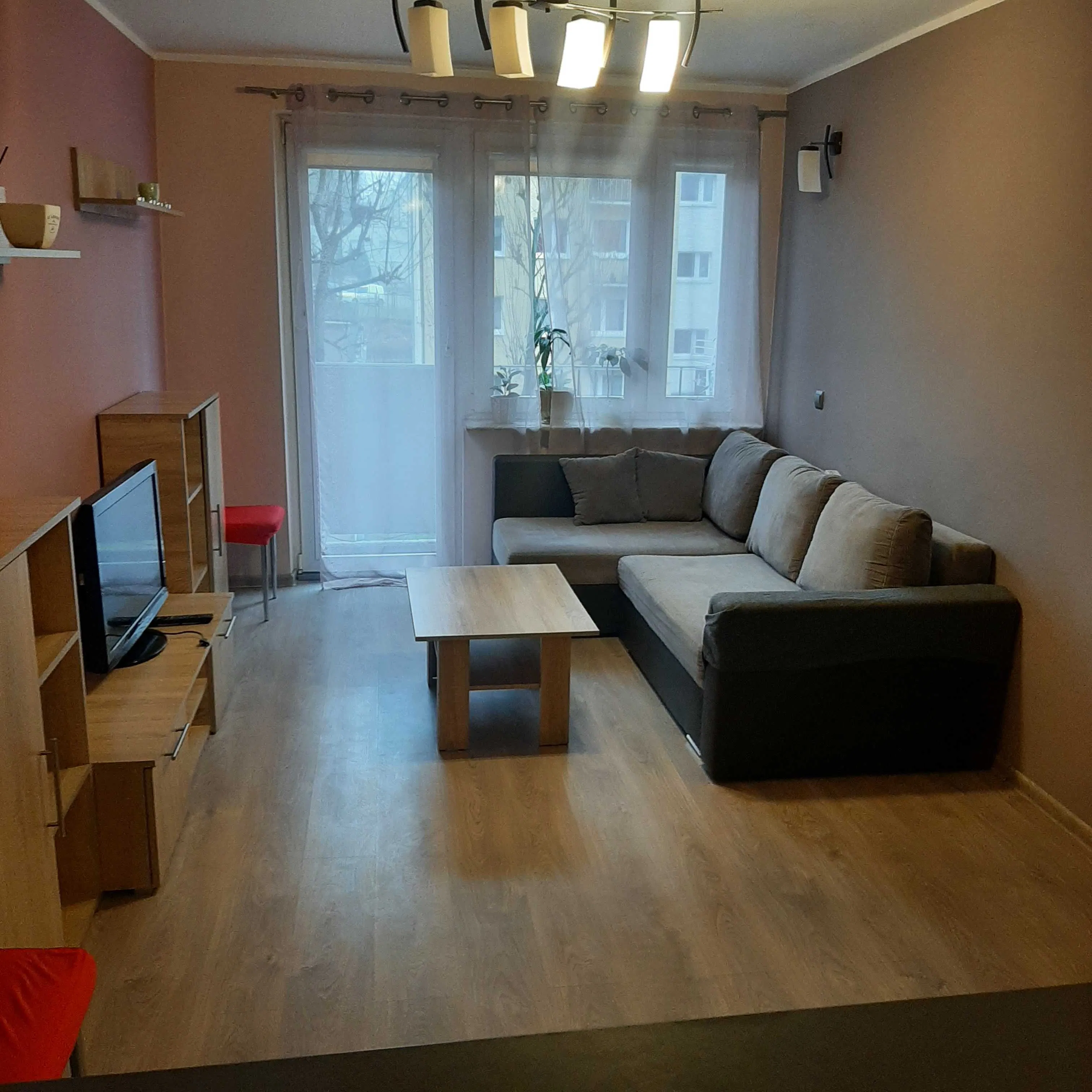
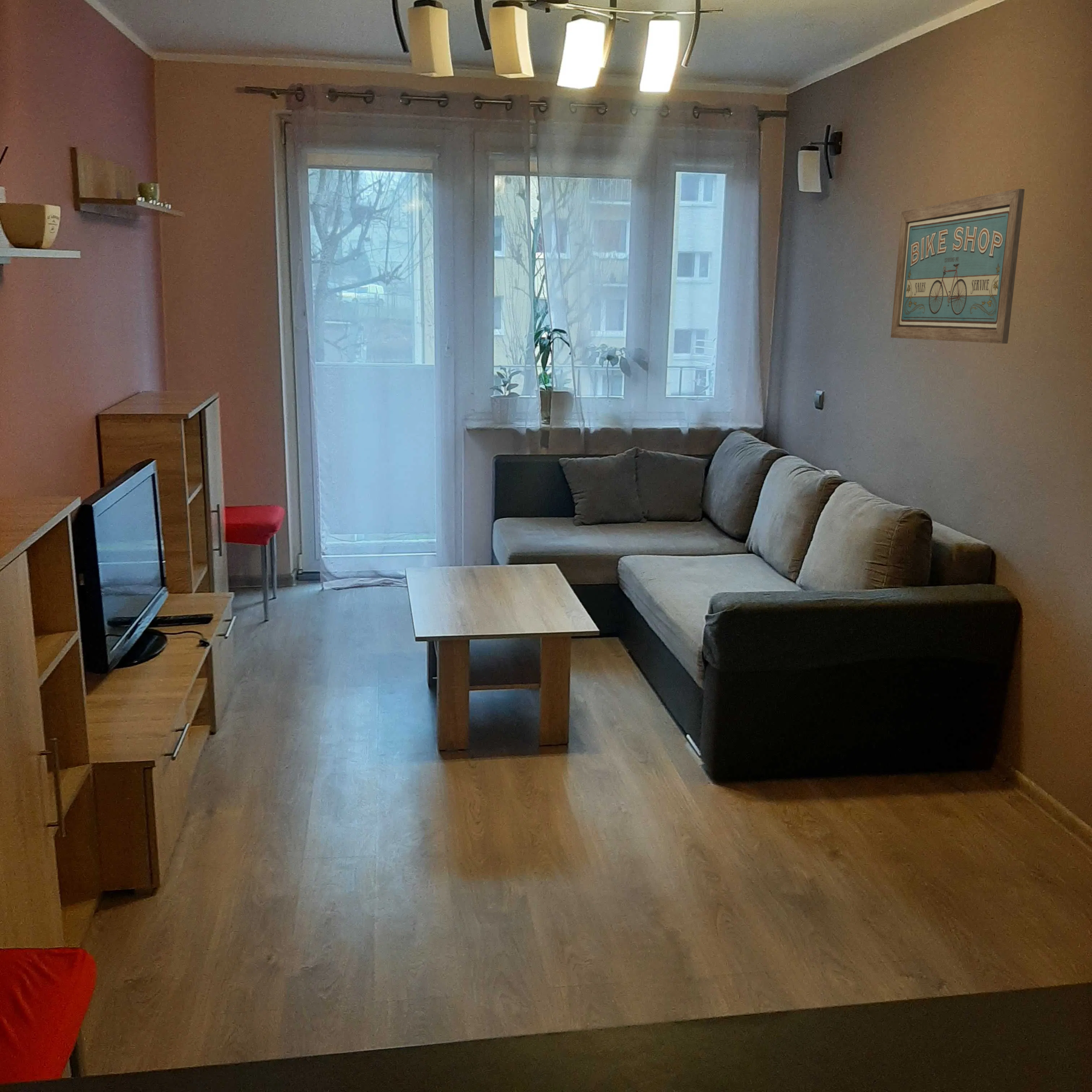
+ wall art (950, 272)
